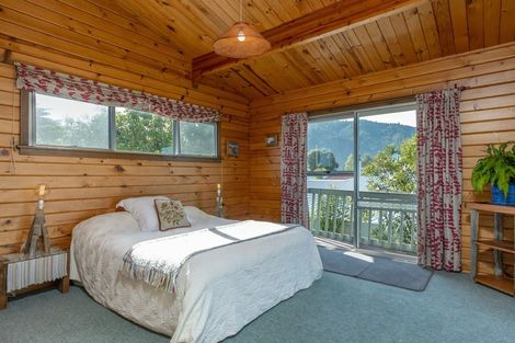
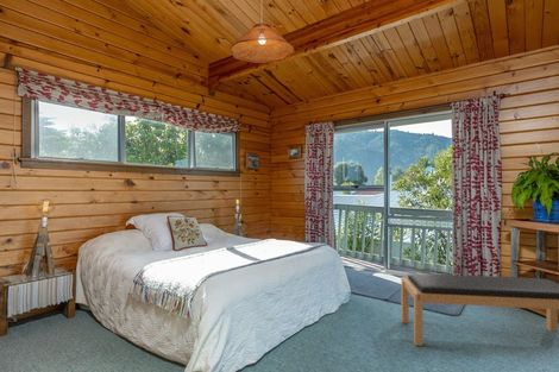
+ bench (488, 305)
